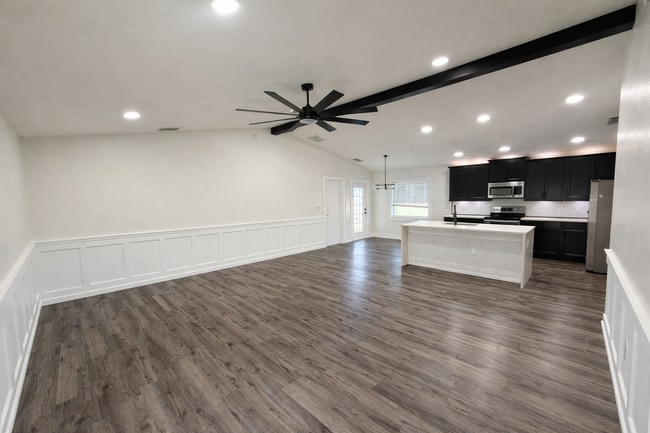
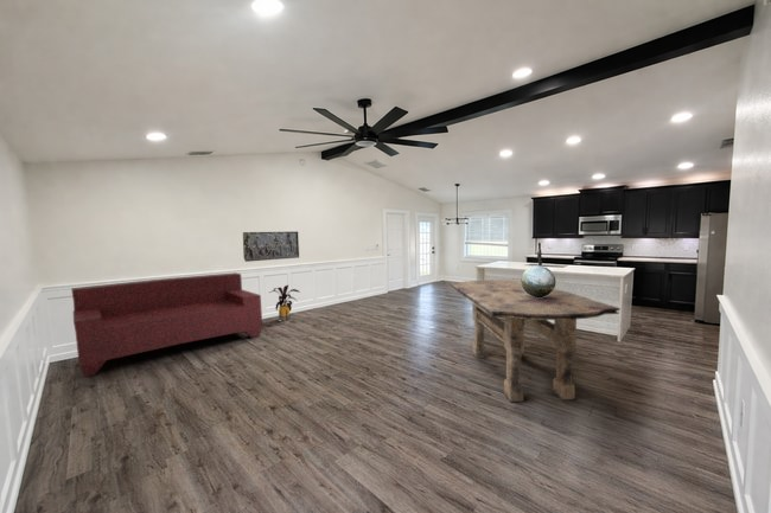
+ house plant (282, 302)
+ decorative sphere (537, 281)
+ dining table (515, 333)
+ relief sculpture (272, 245)
+ sofa (174, 314)
